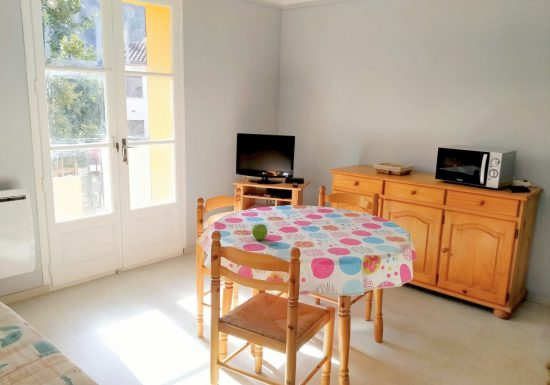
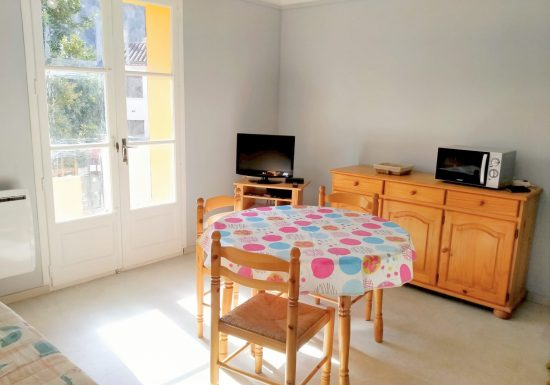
- fruit (259, 231)
